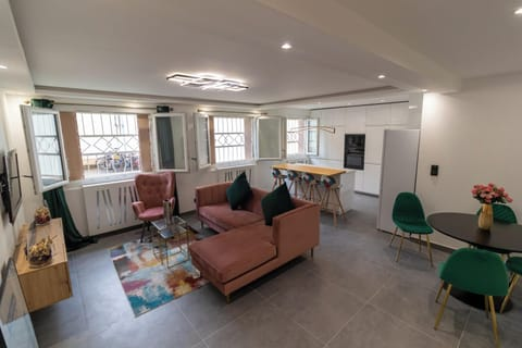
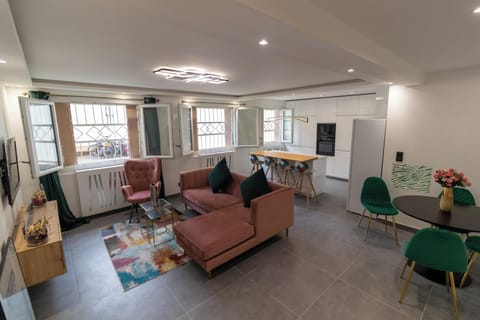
+ wall art (410, 177)
